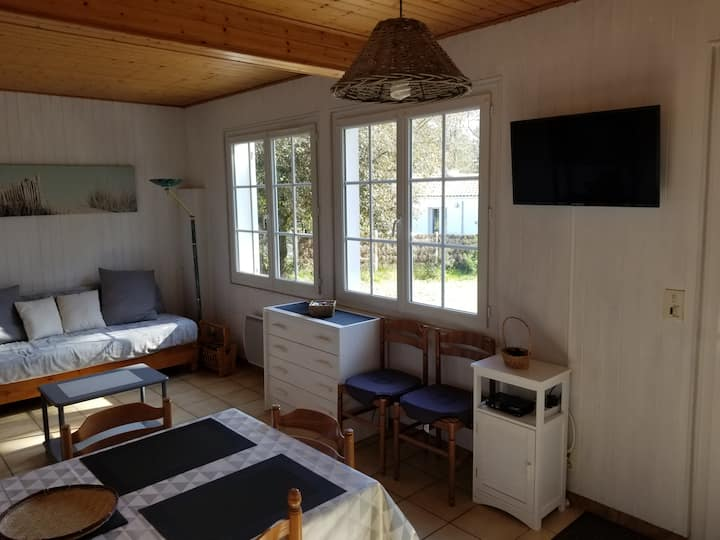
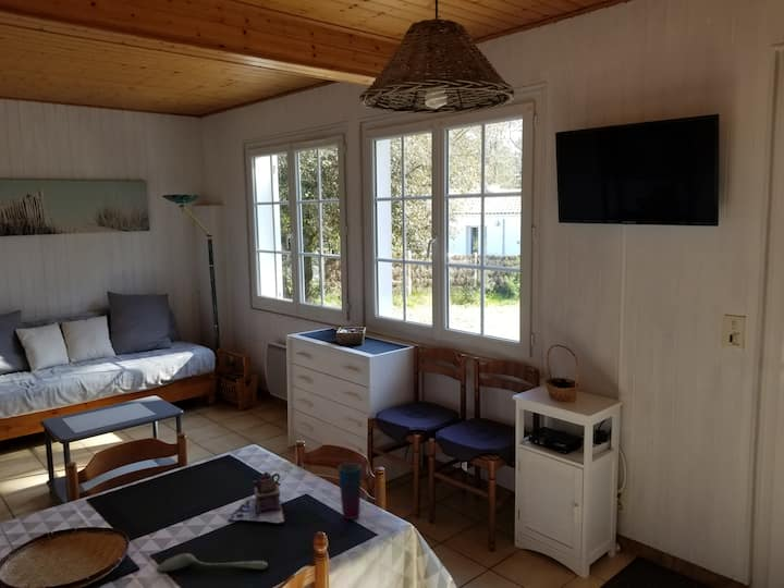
+ teapot (264, 490)
+ spoon (212, 563)
+ cup (350, 491)
